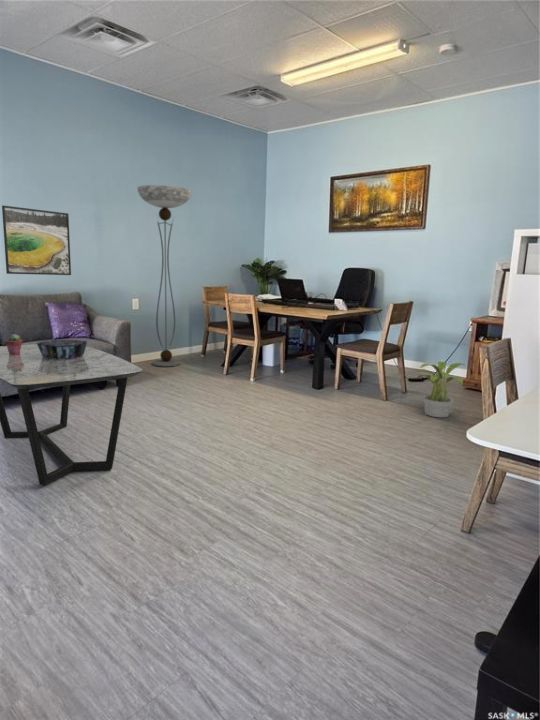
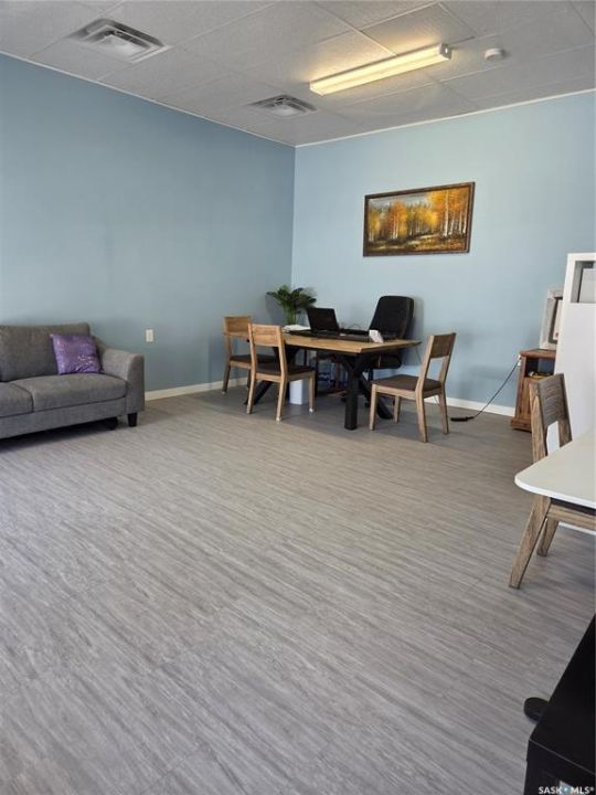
- potted succulent (14, 343)
- floor lamp (165, 279)
- potted plant (439, 389)
- decorative bowl (62, 349)
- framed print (38, 242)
- coffee table (61, 407)
